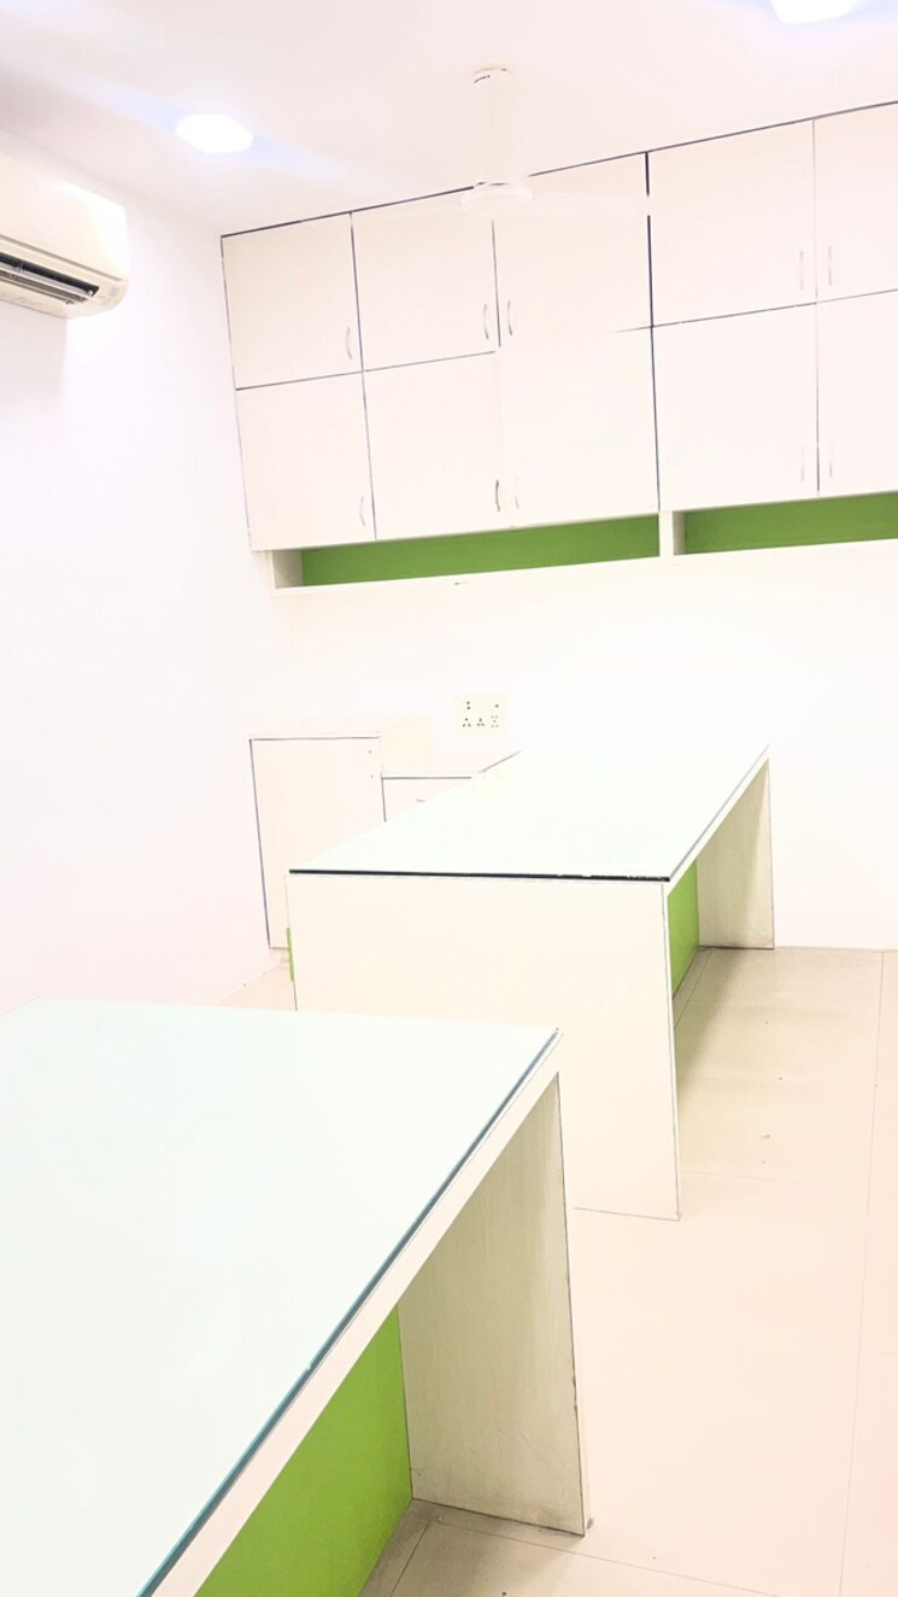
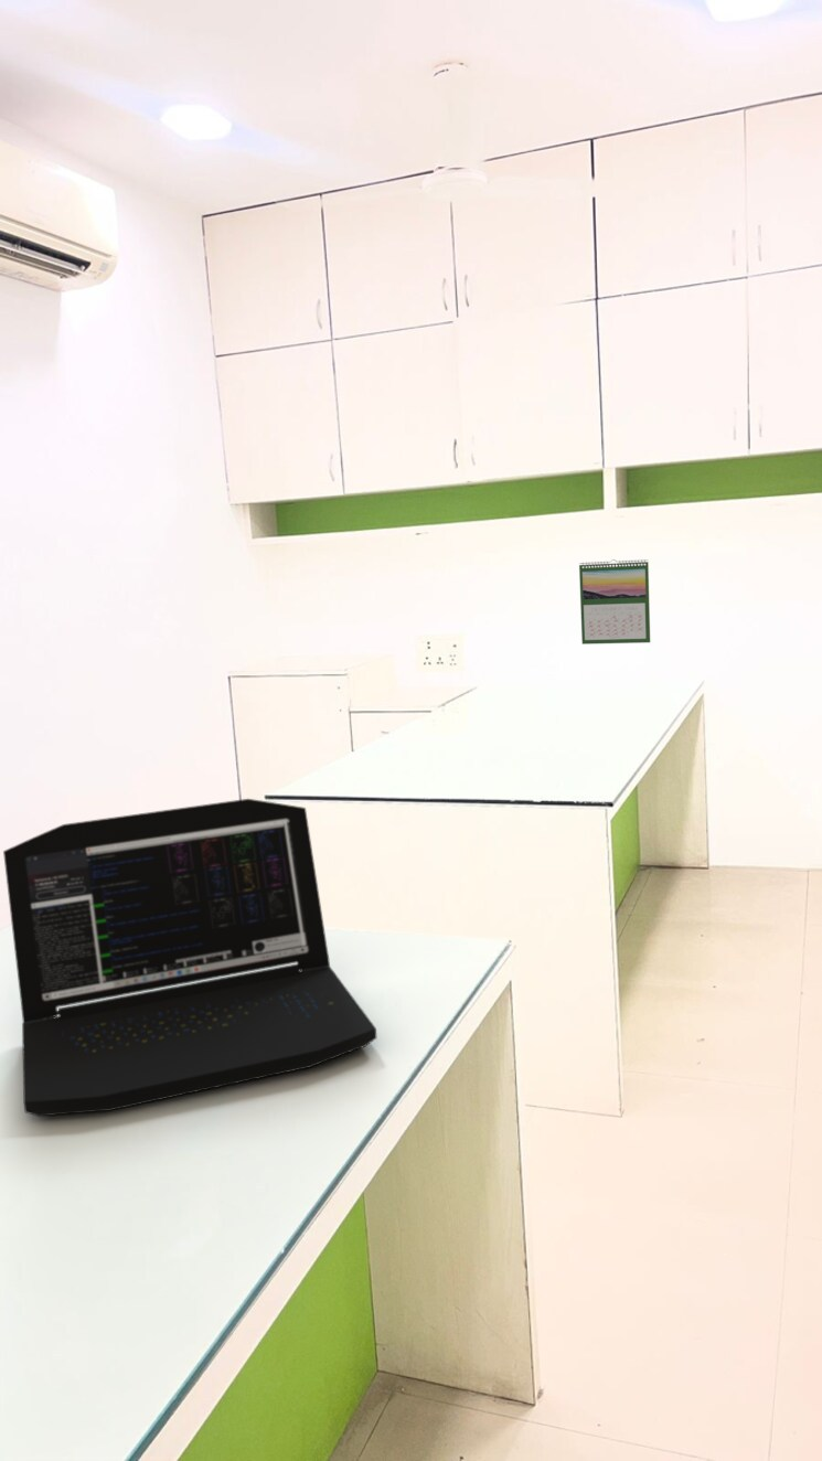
+ calendar (615, 601)
+ laptop (182, 939)
